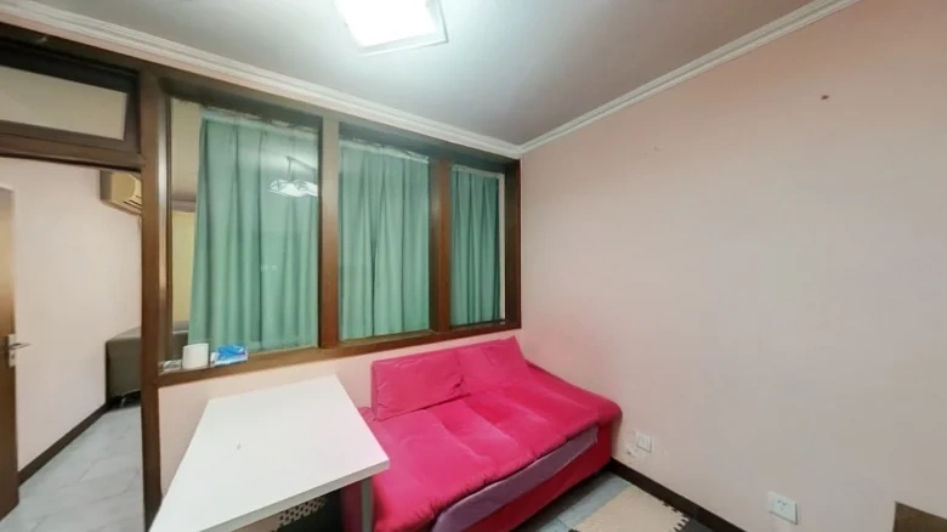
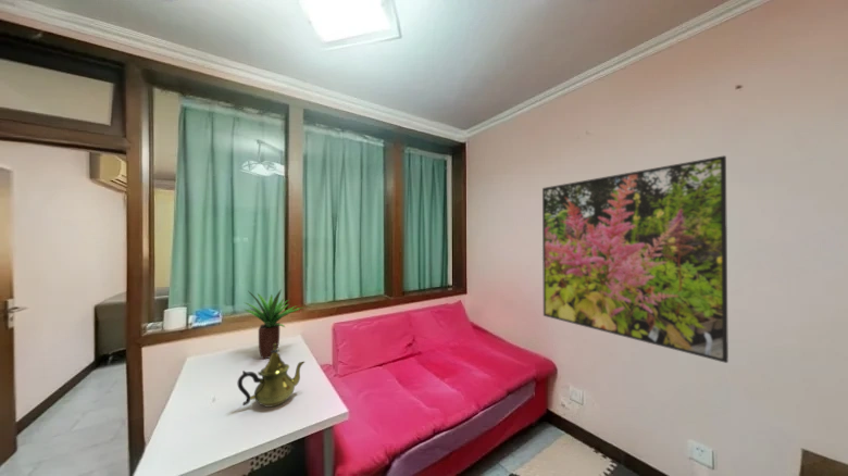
+ potted plant (273, 322)
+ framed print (613, 254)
+ teapot (273, 372)
